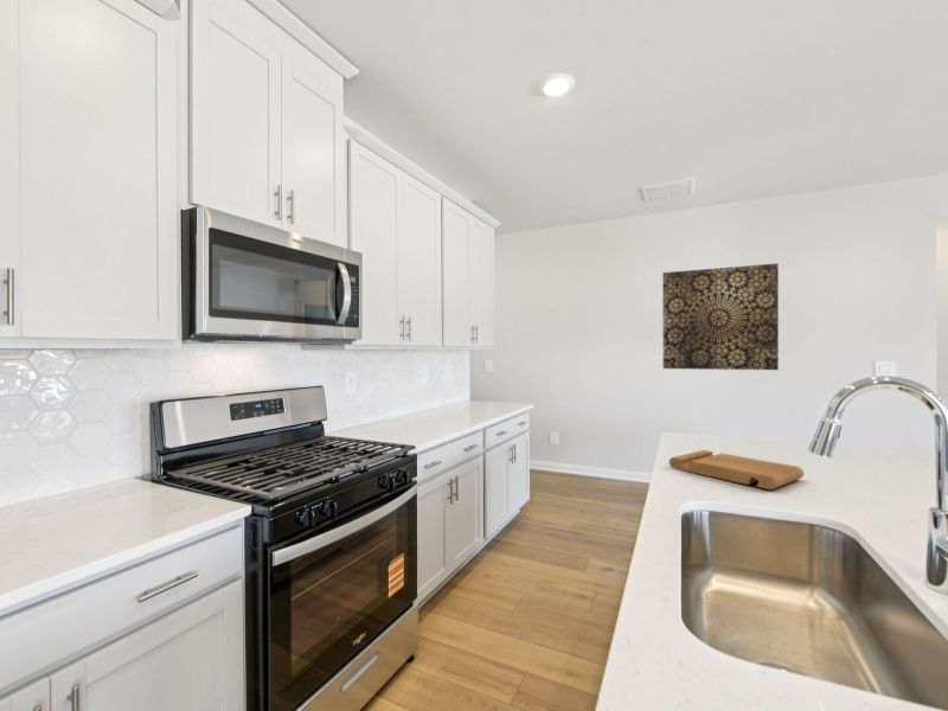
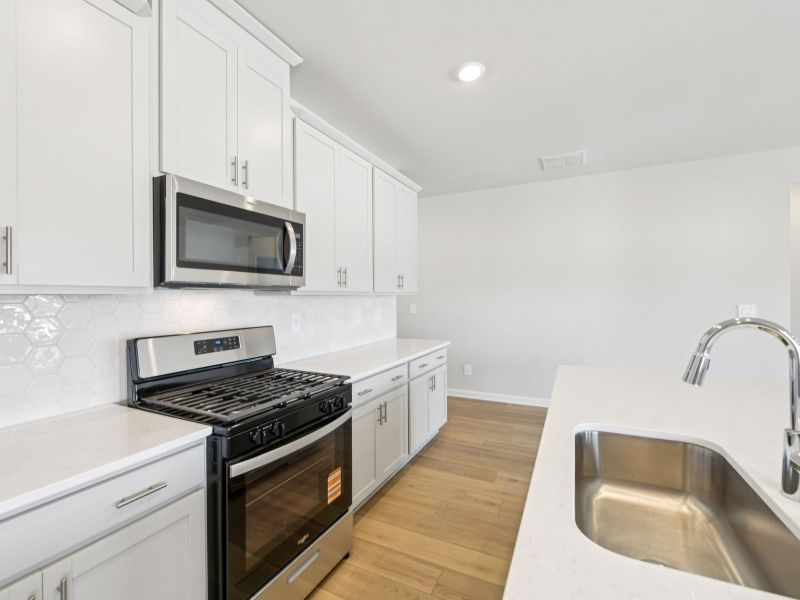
- cutting board (732, 467)
- wall art (717, 319)
